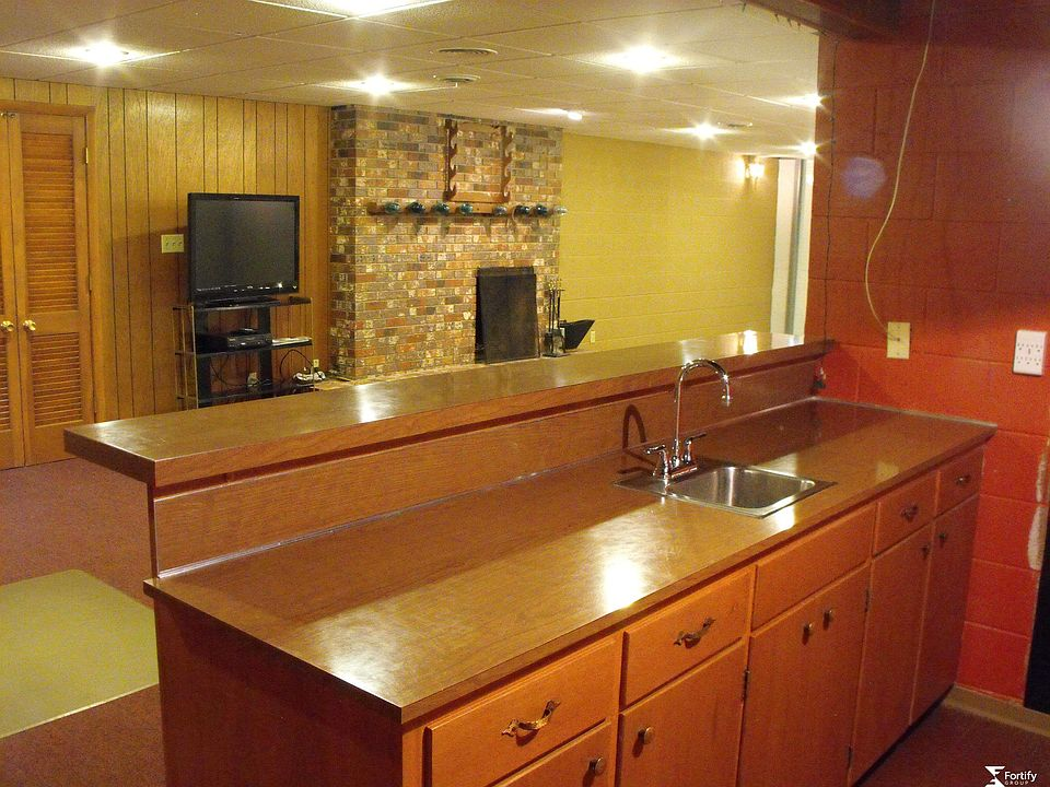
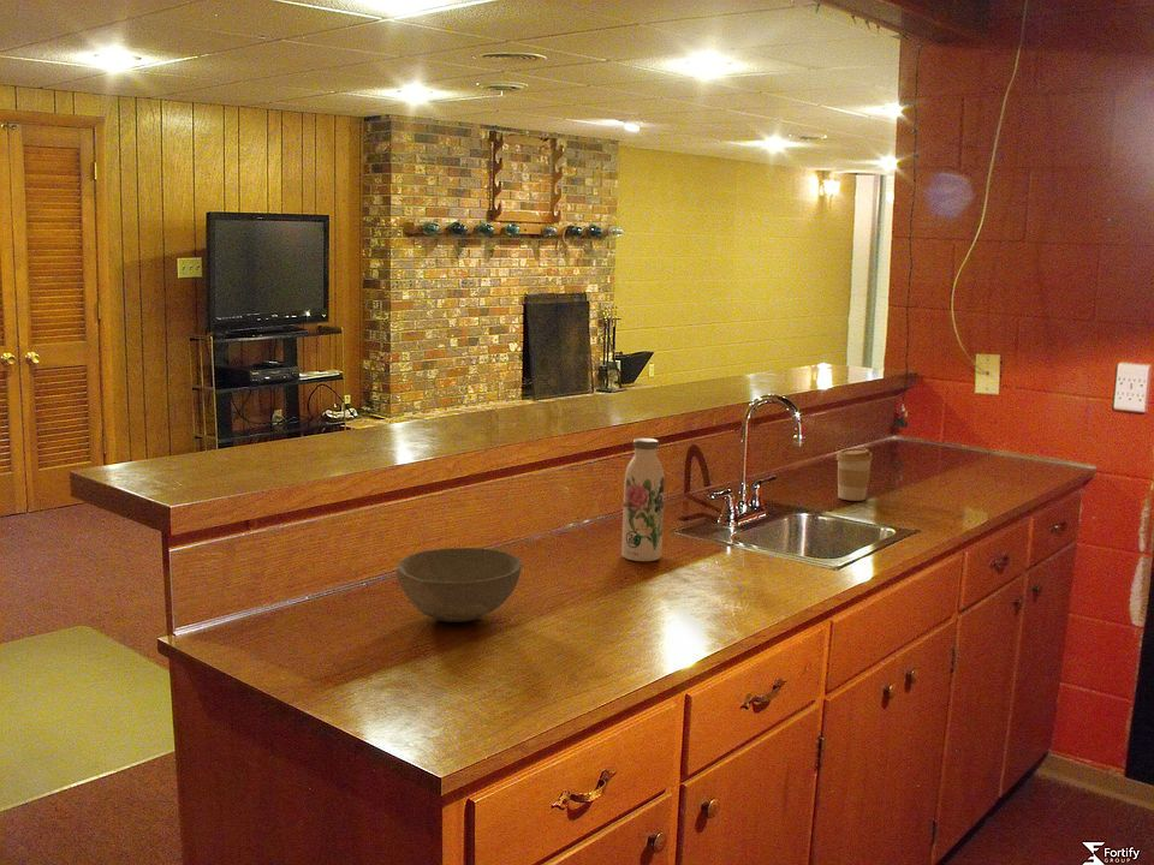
+ coffee cup (852, 473)
+ water bottle (643, 497)
+ bowl (458, 590)
